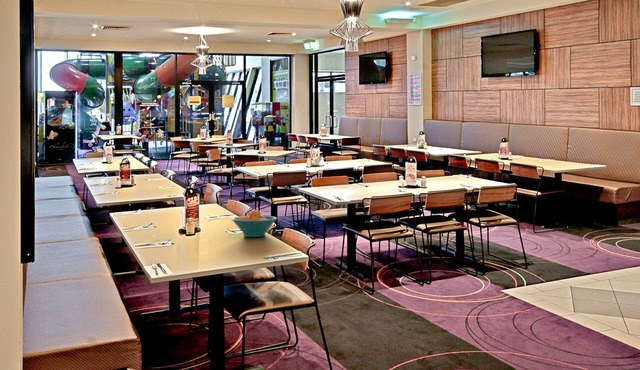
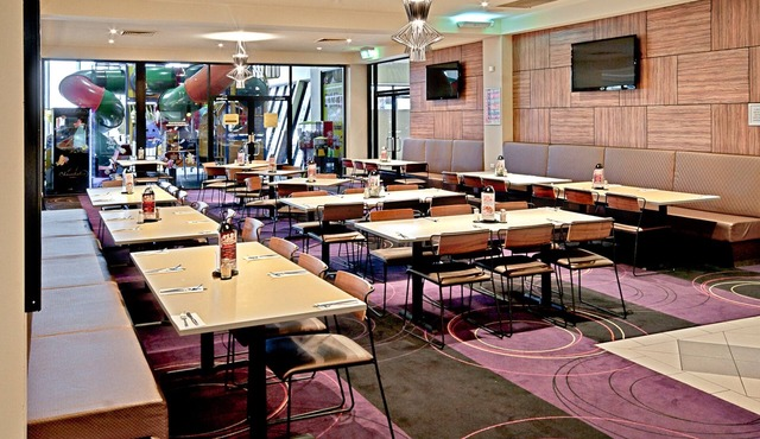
- fruit bowl (254, 223)
